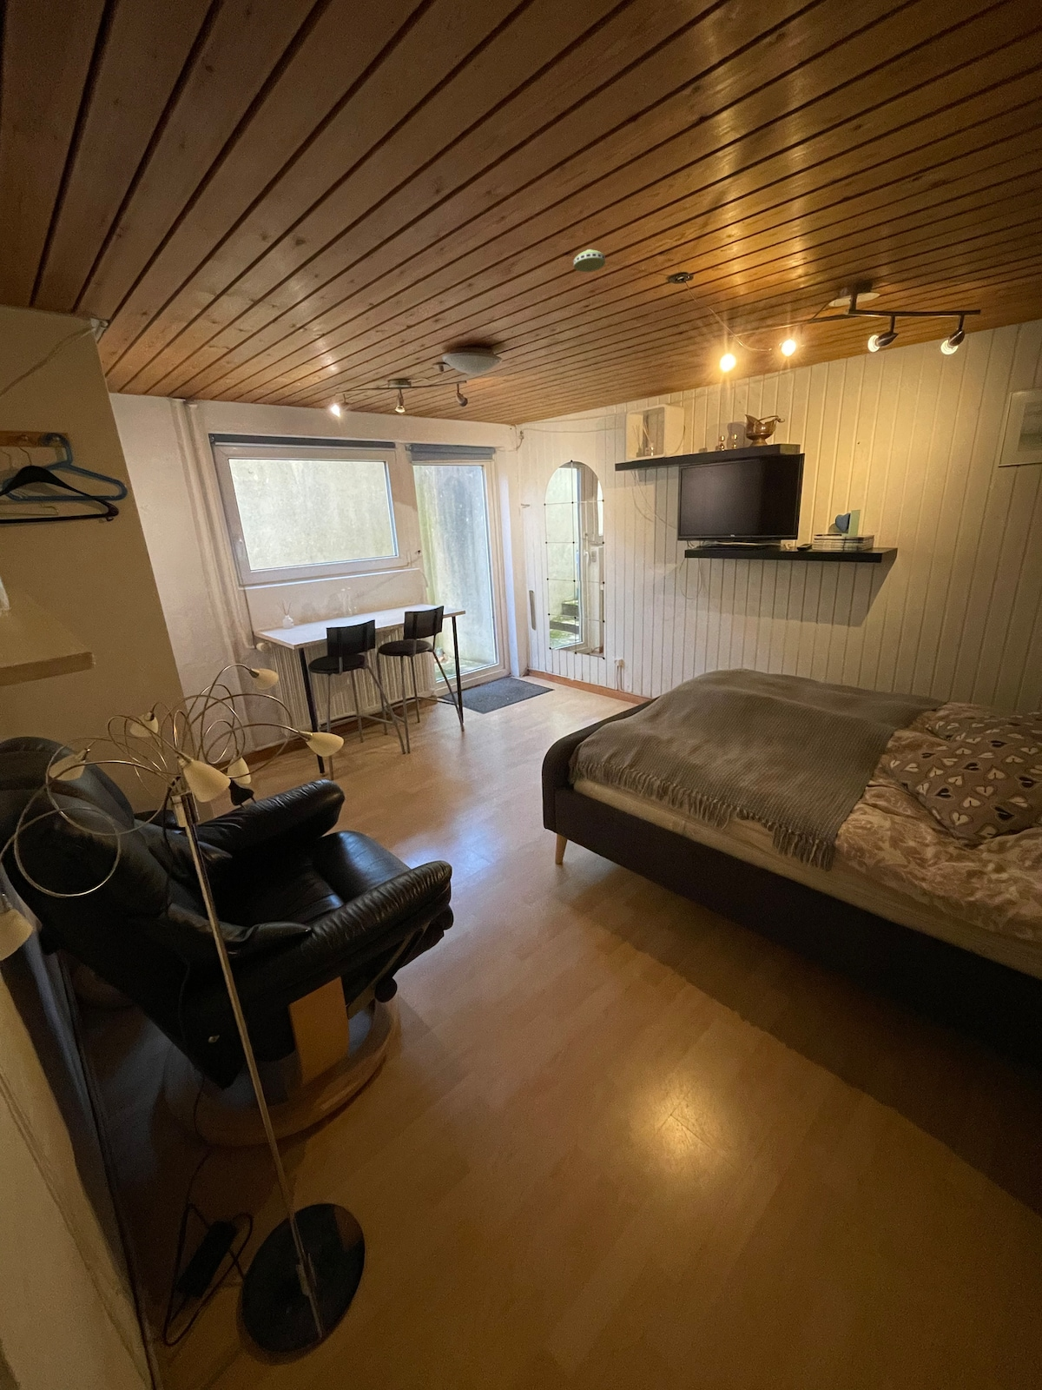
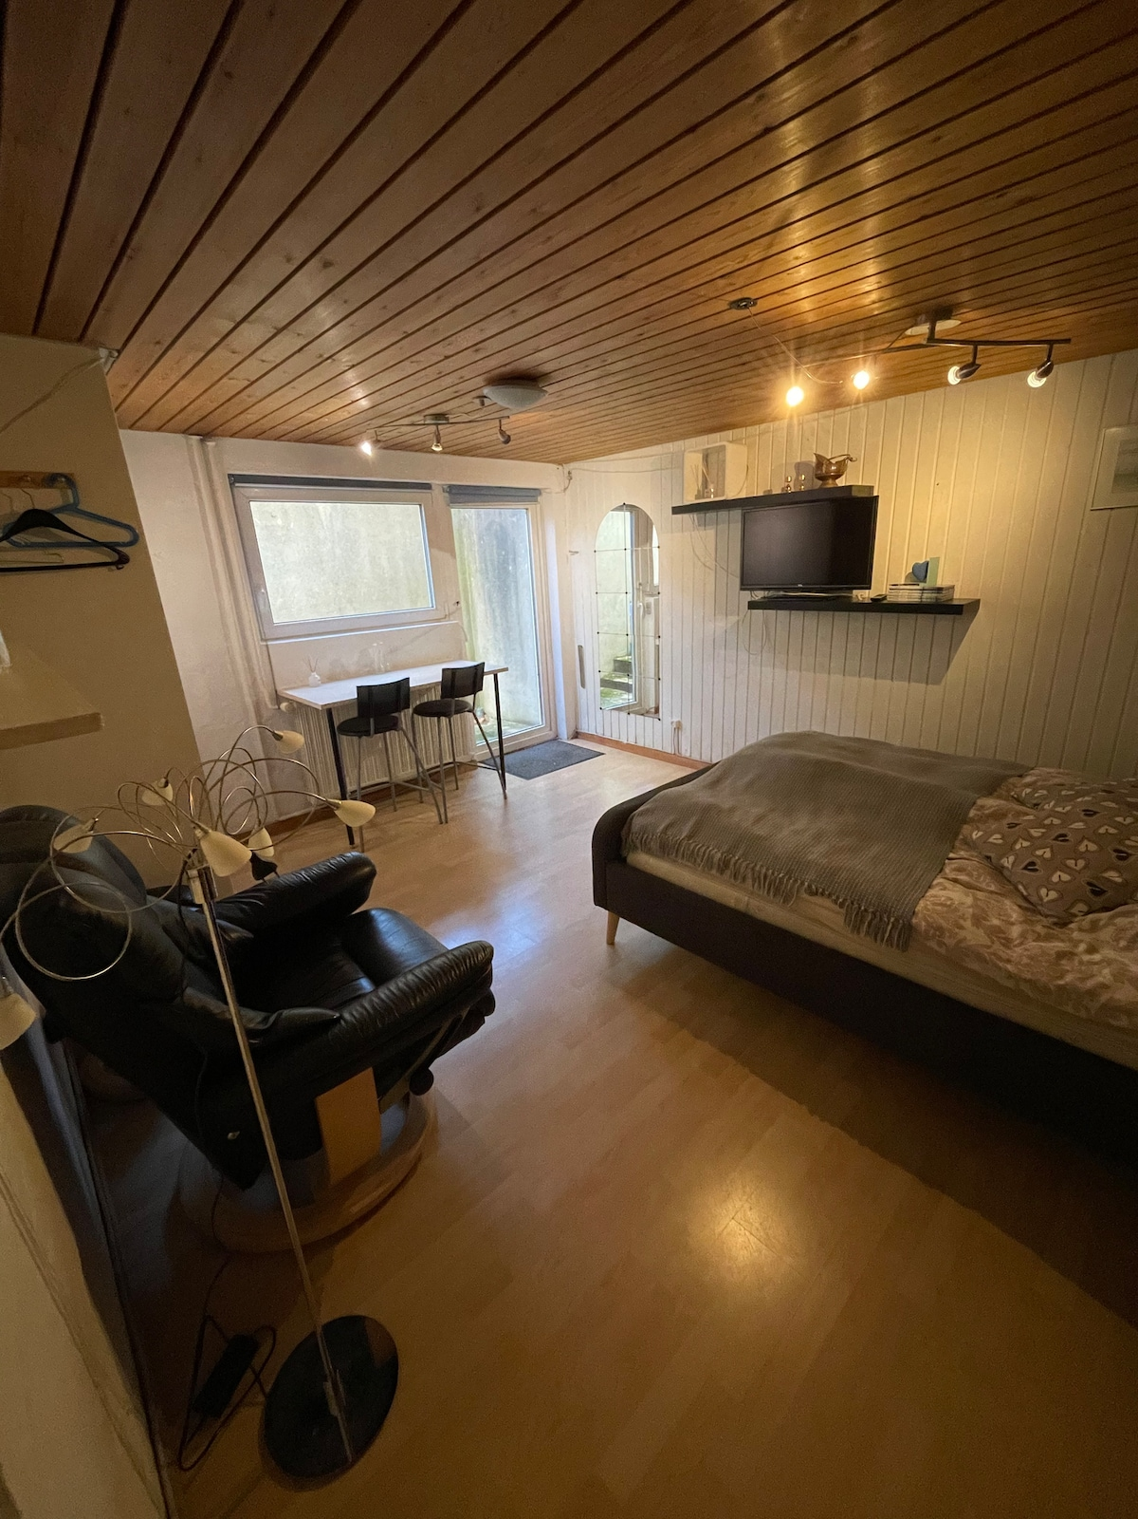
- smoke detector (589, 260)
